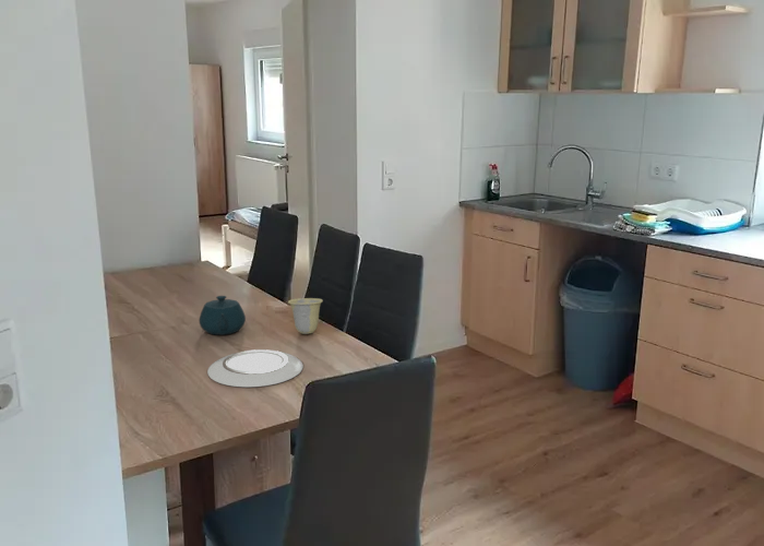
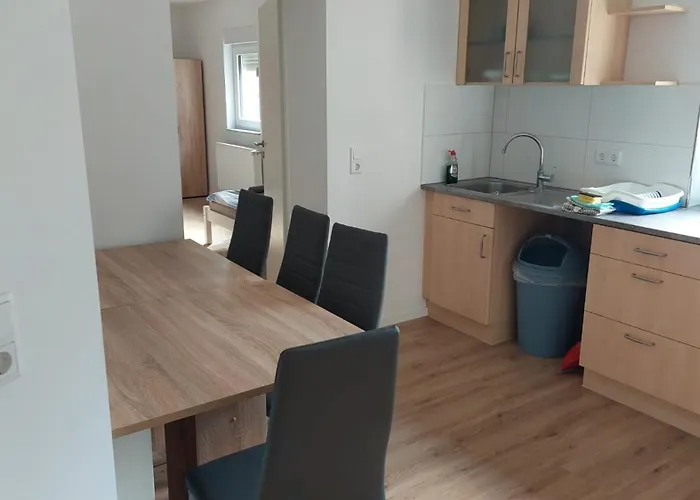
- cup (306, 314)
- teapot (222, 313)
- plate (255, 364)
